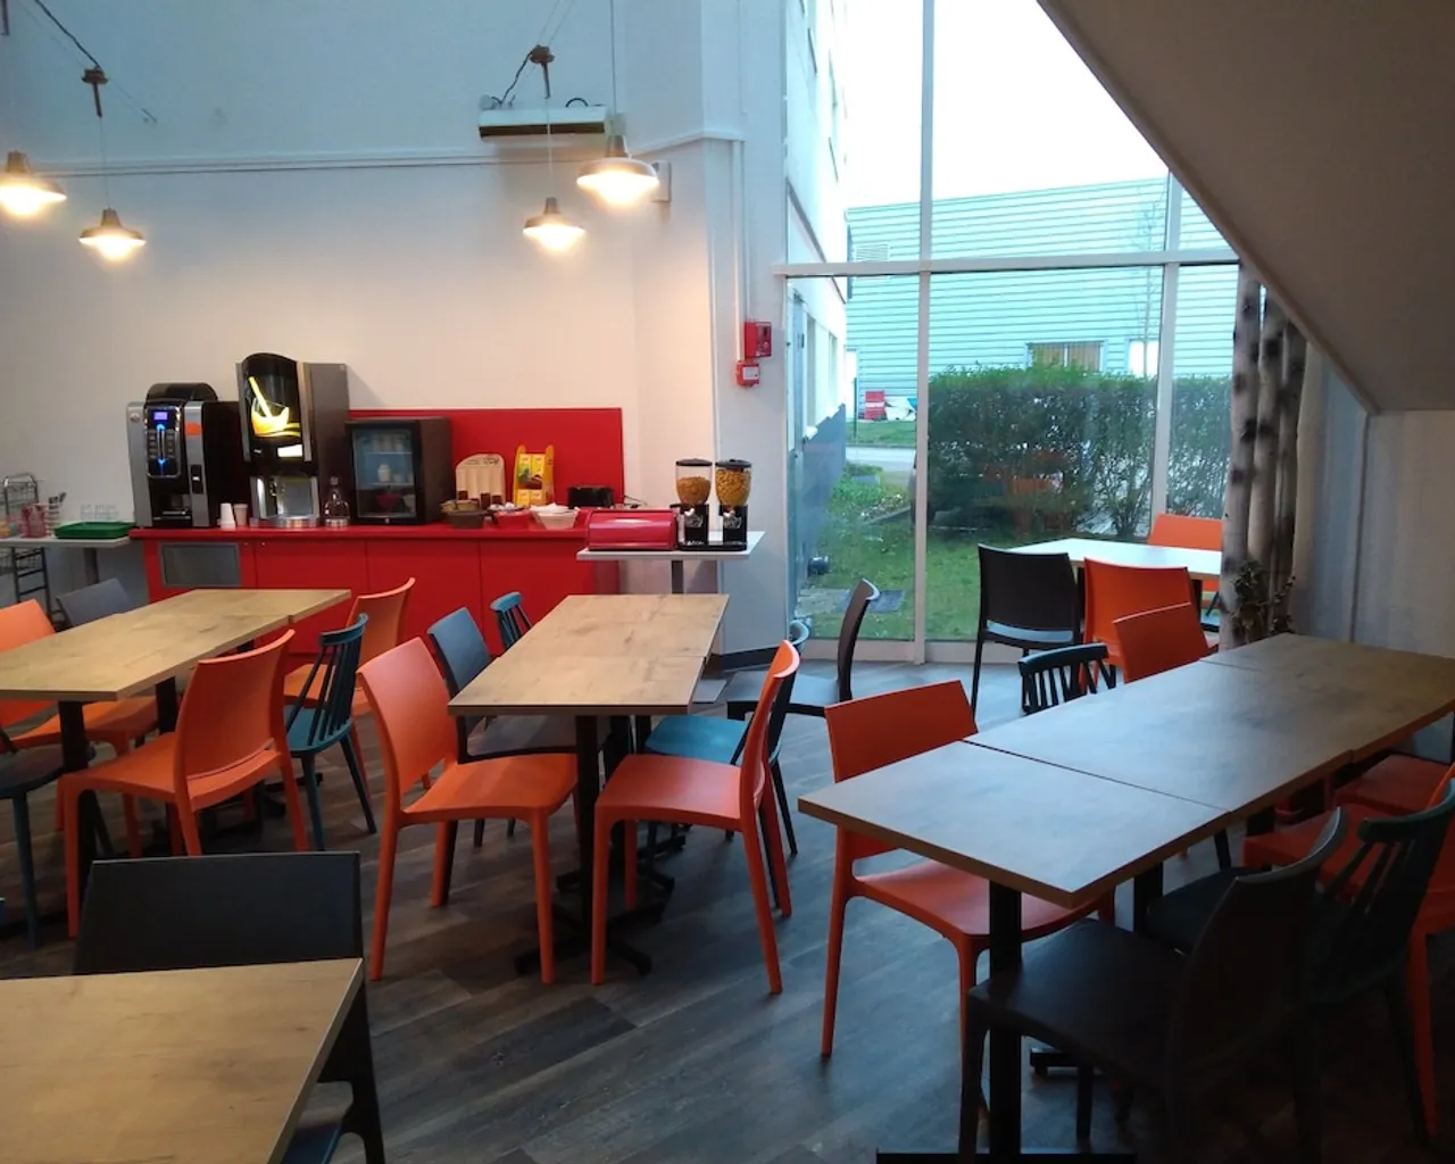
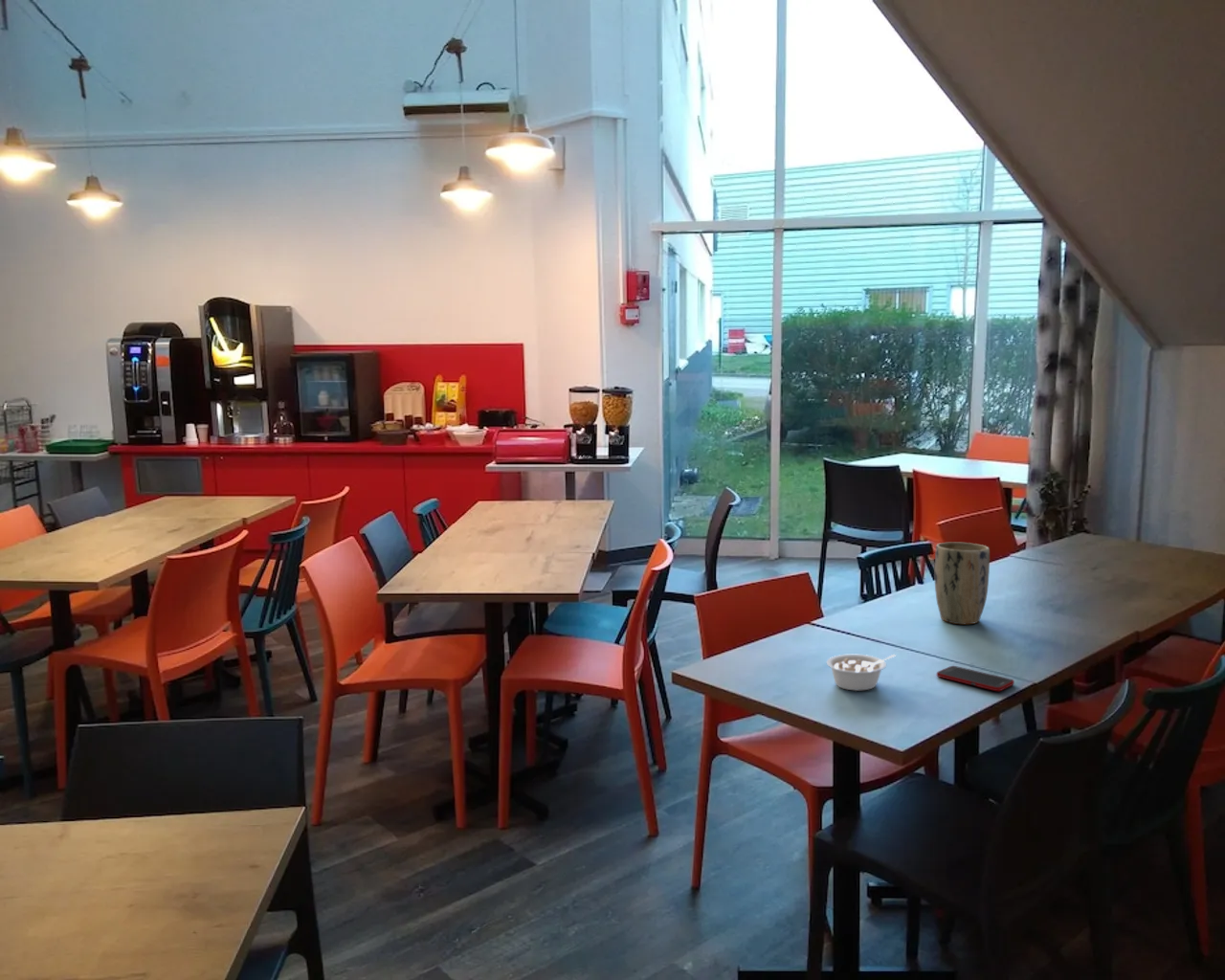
+ plant pot (961, 583)
+ legume (857, 670)
+ cell phone (974, 678)
